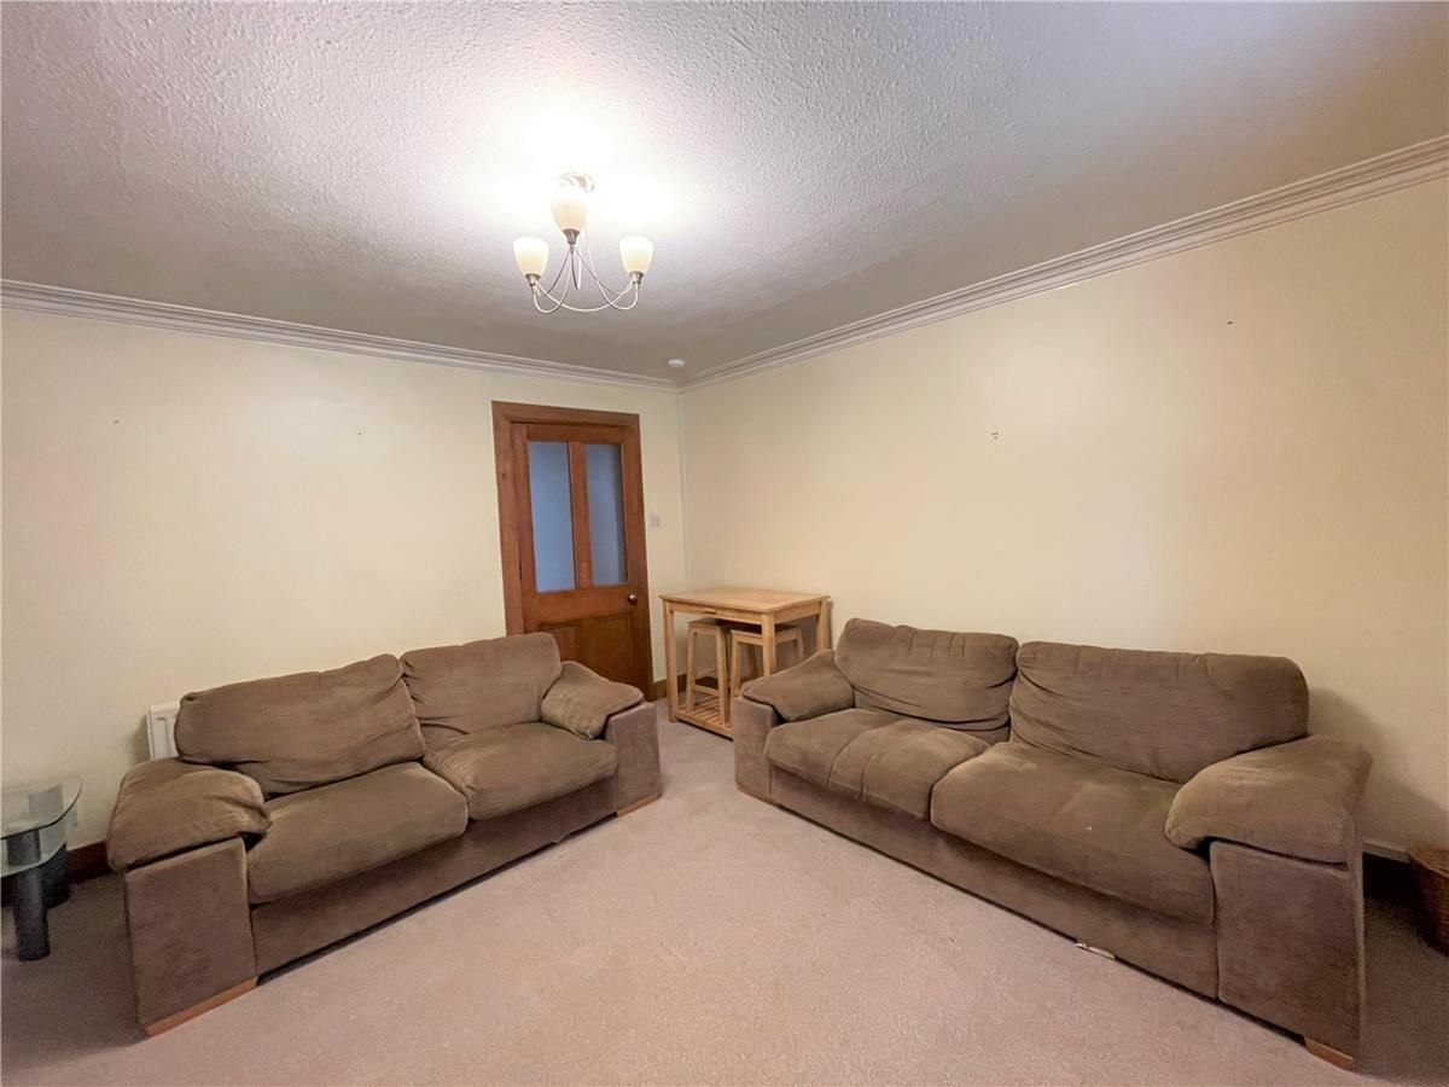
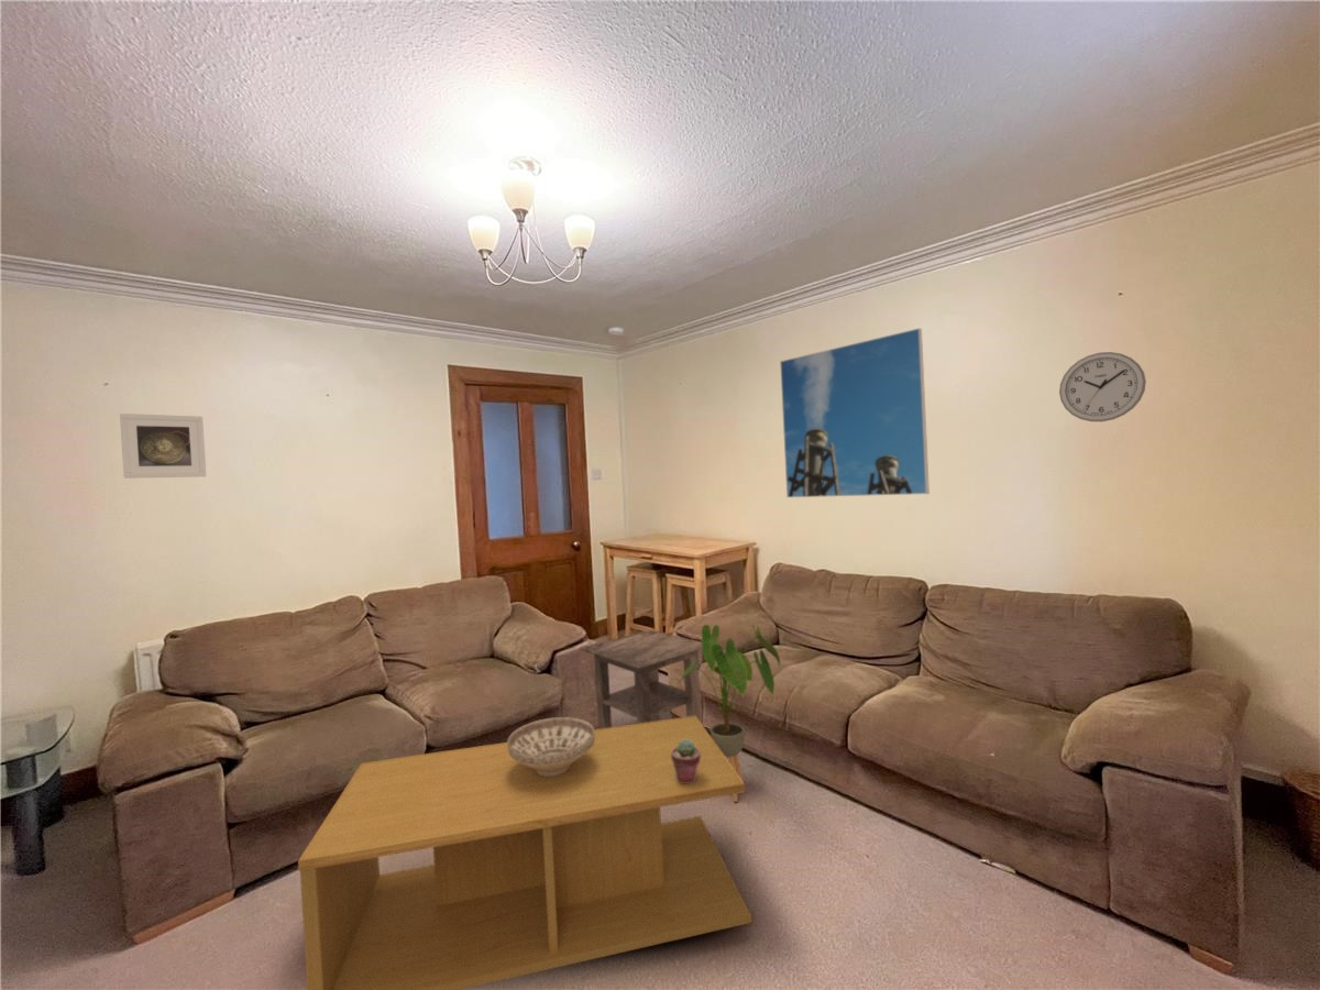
+ coffee table (542, 845)
+ decorative bowl (552, 750)
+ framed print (847, 421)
+ wall clock (1100, 386)
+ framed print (164, 446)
+ house plant (734, 712)
+ potted succulent (685, 759)
+ side table (648, 697)
